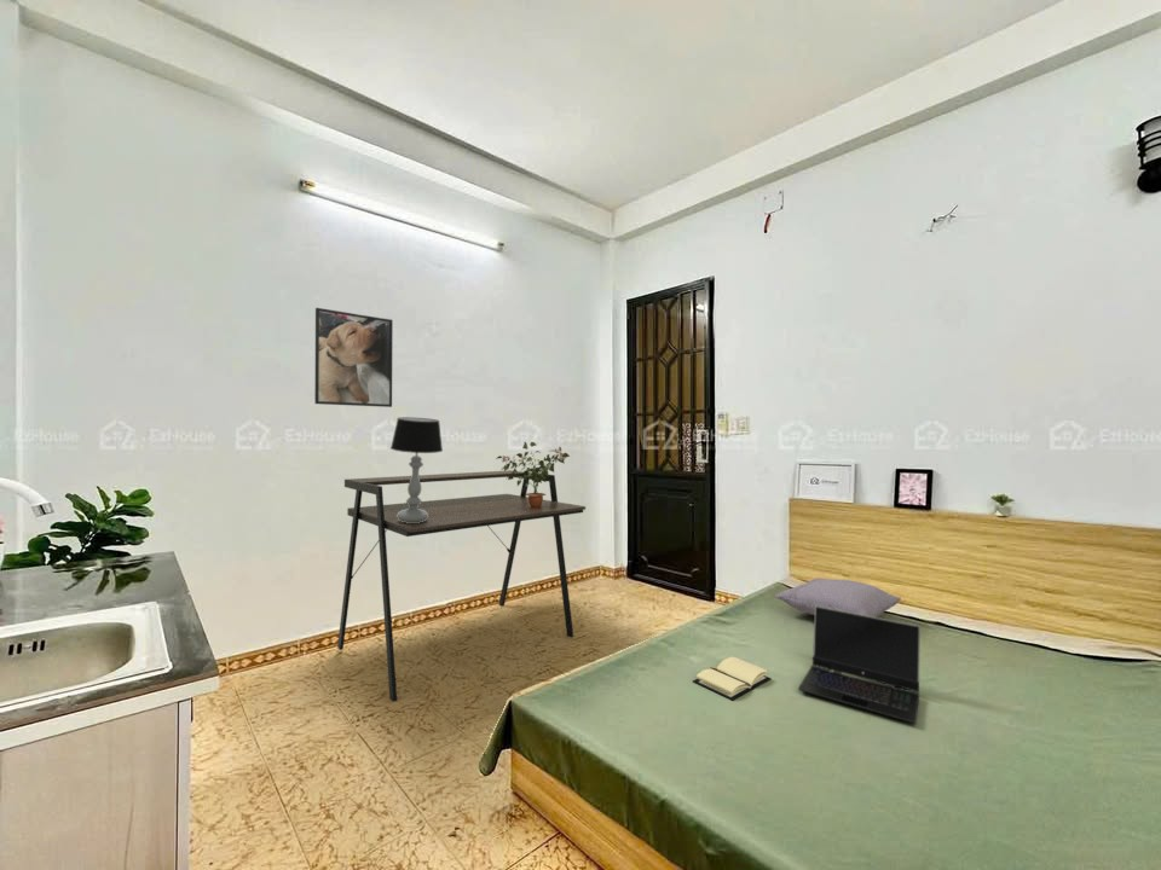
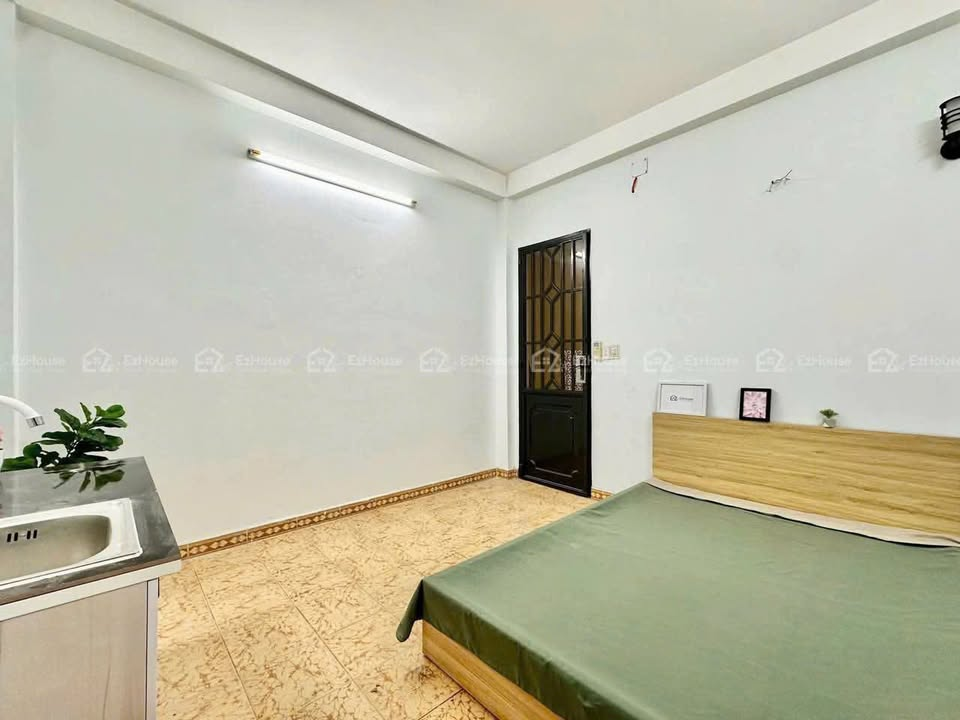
- desk (456, 529)
- book (730, 675)
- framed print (356, 359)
- table lamp (412, 470)
- pillow (836, 598)
- potted plant (535, 474)
- laptop computer (859, 659)
